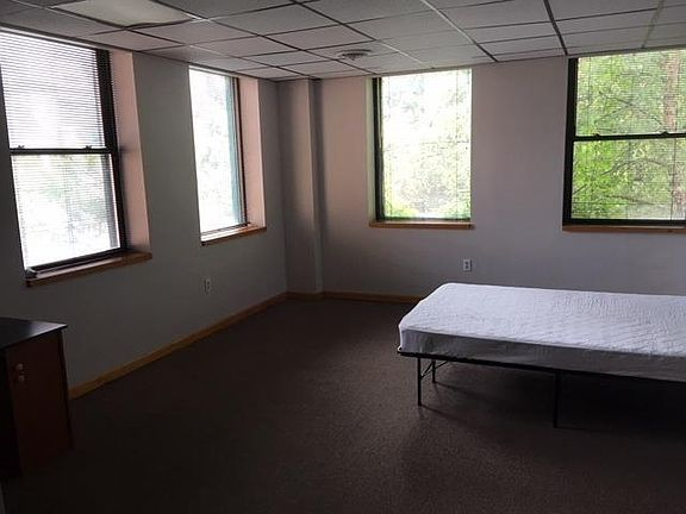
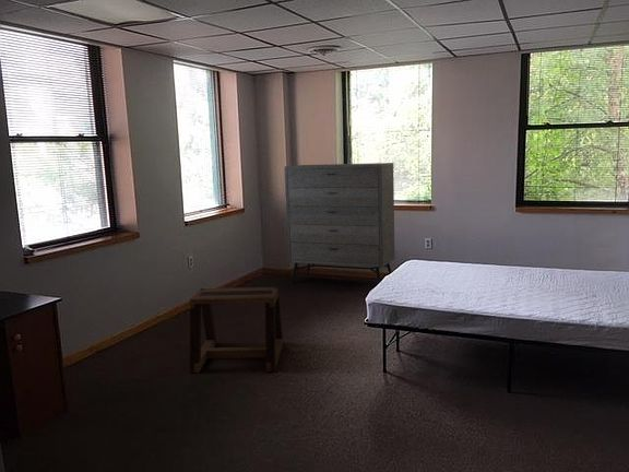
+ dresser (340, 224)
+ stool (234, 303)
